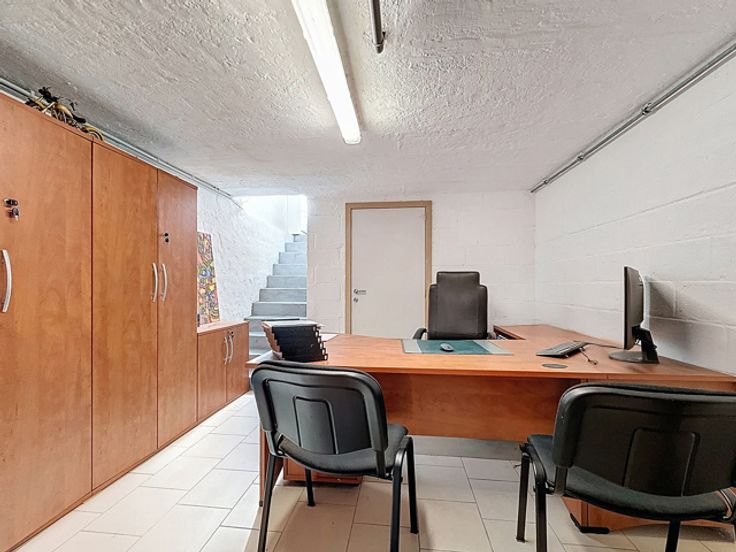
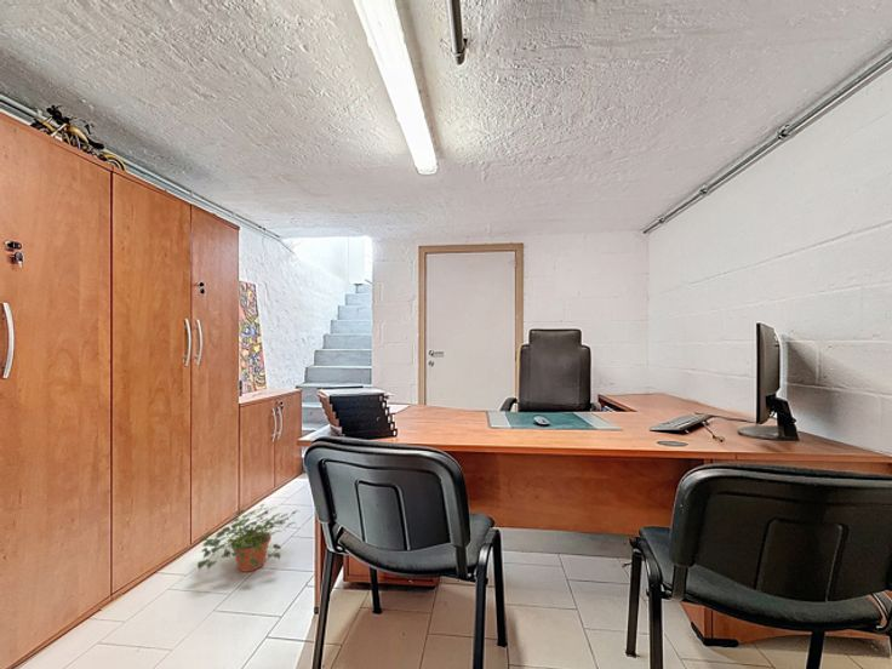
+ potted plant (246, 543)
